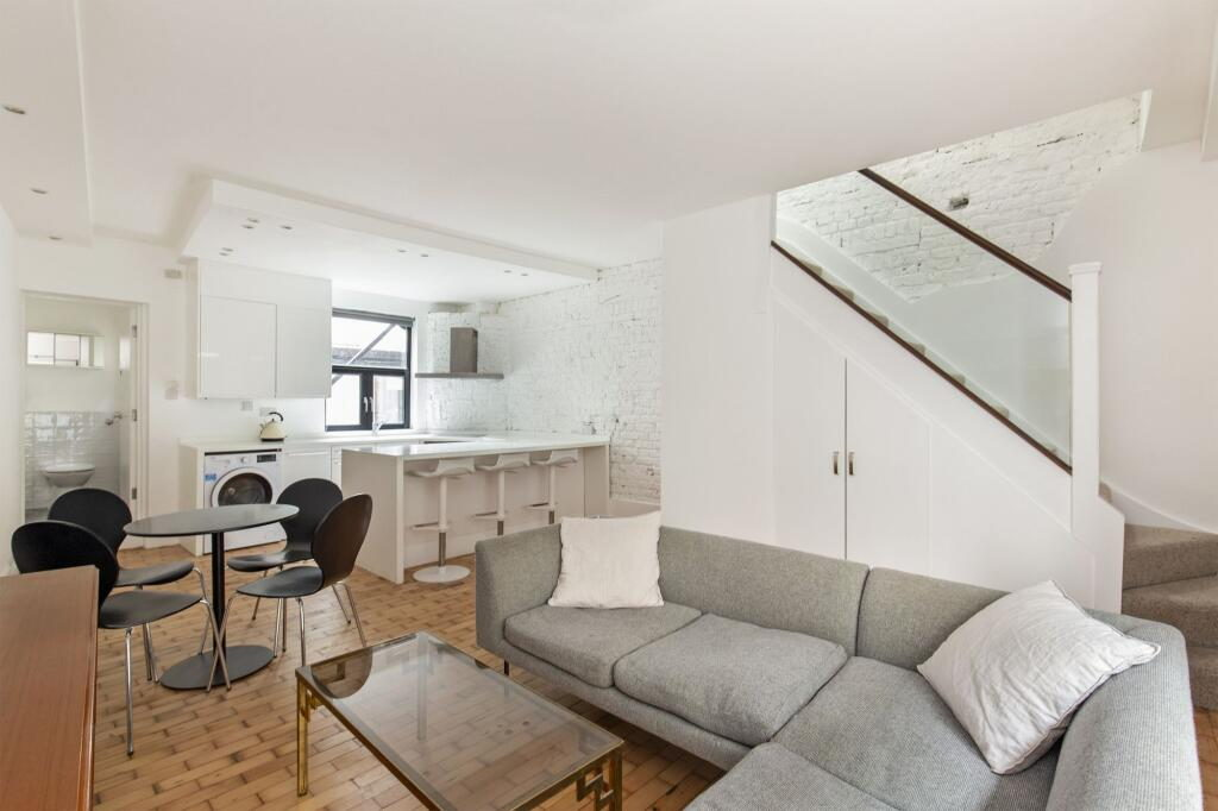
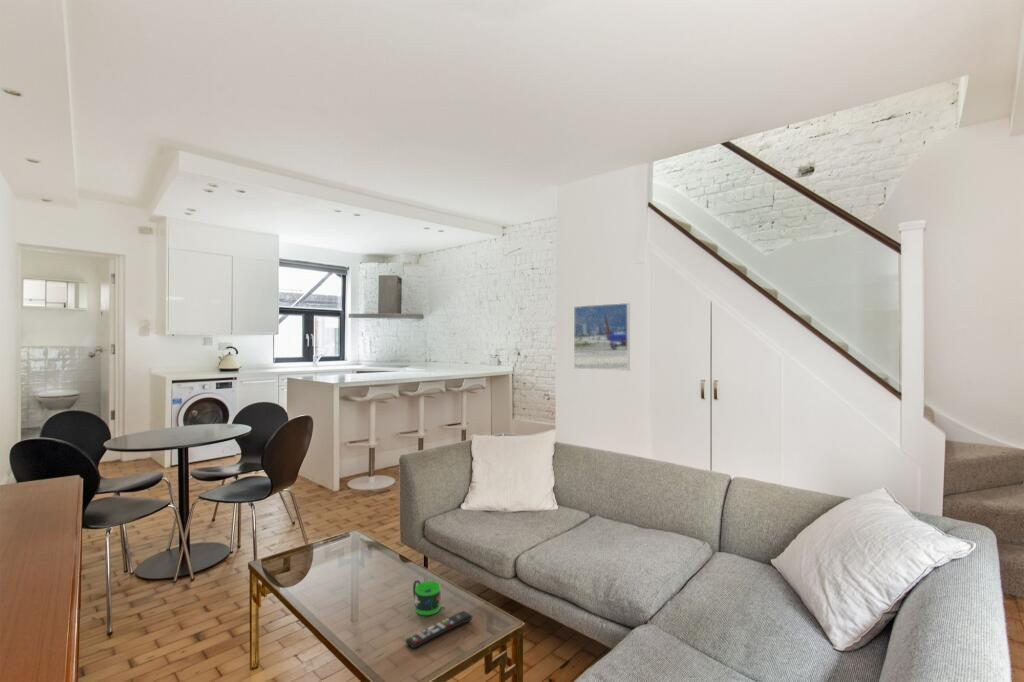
+ remote control (440, 628)
+ mug (424, 595)
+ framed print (600, 337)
